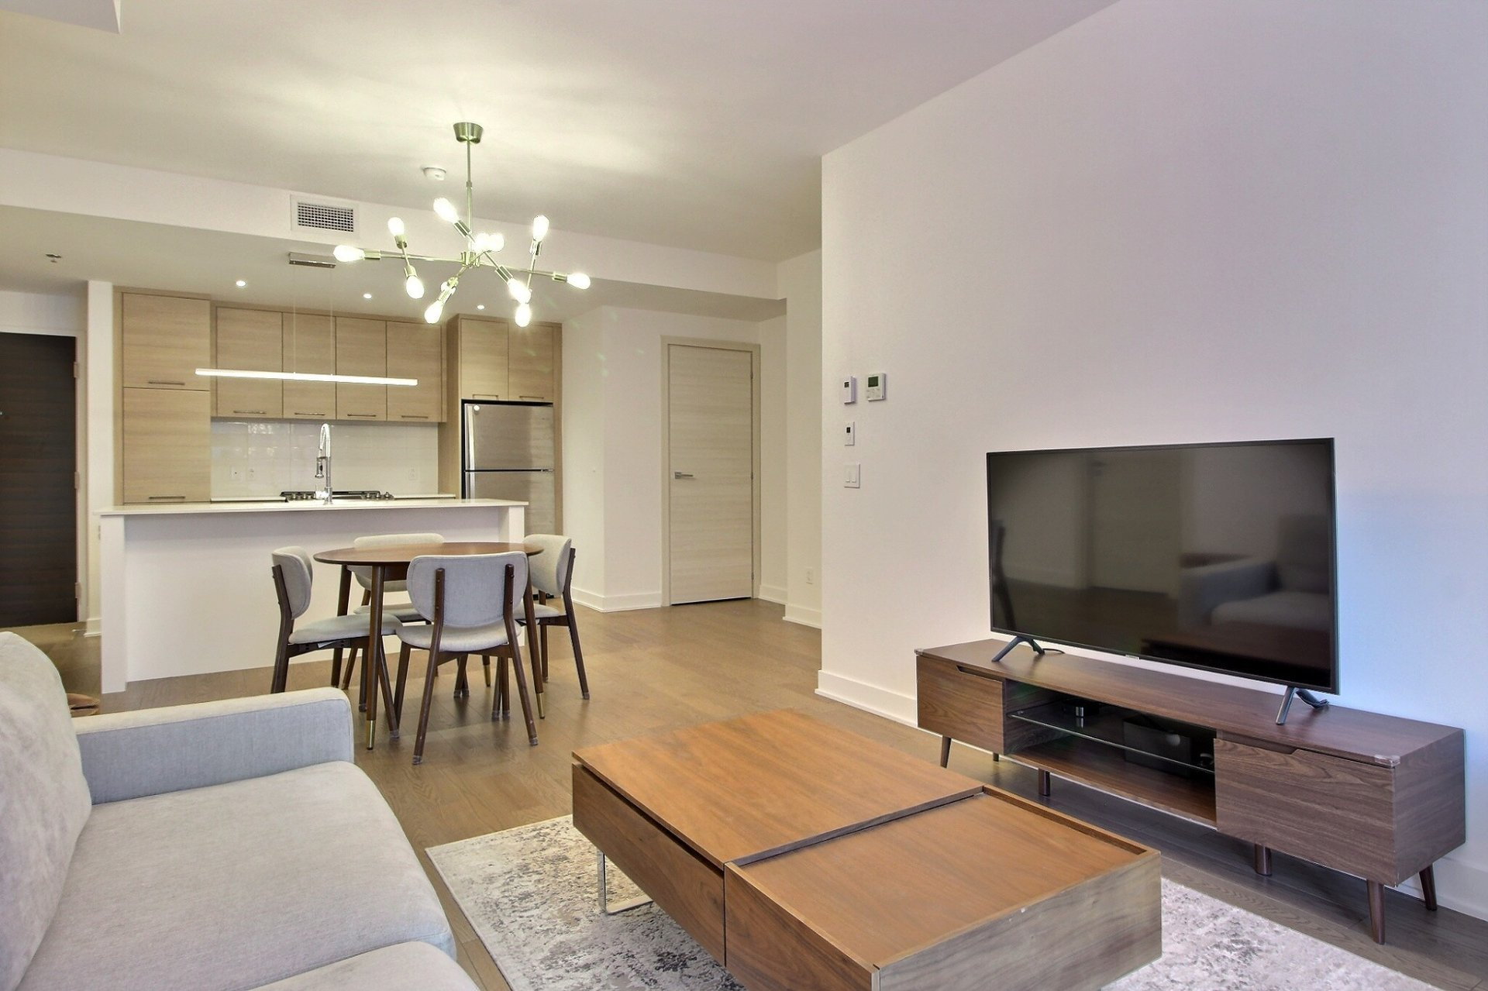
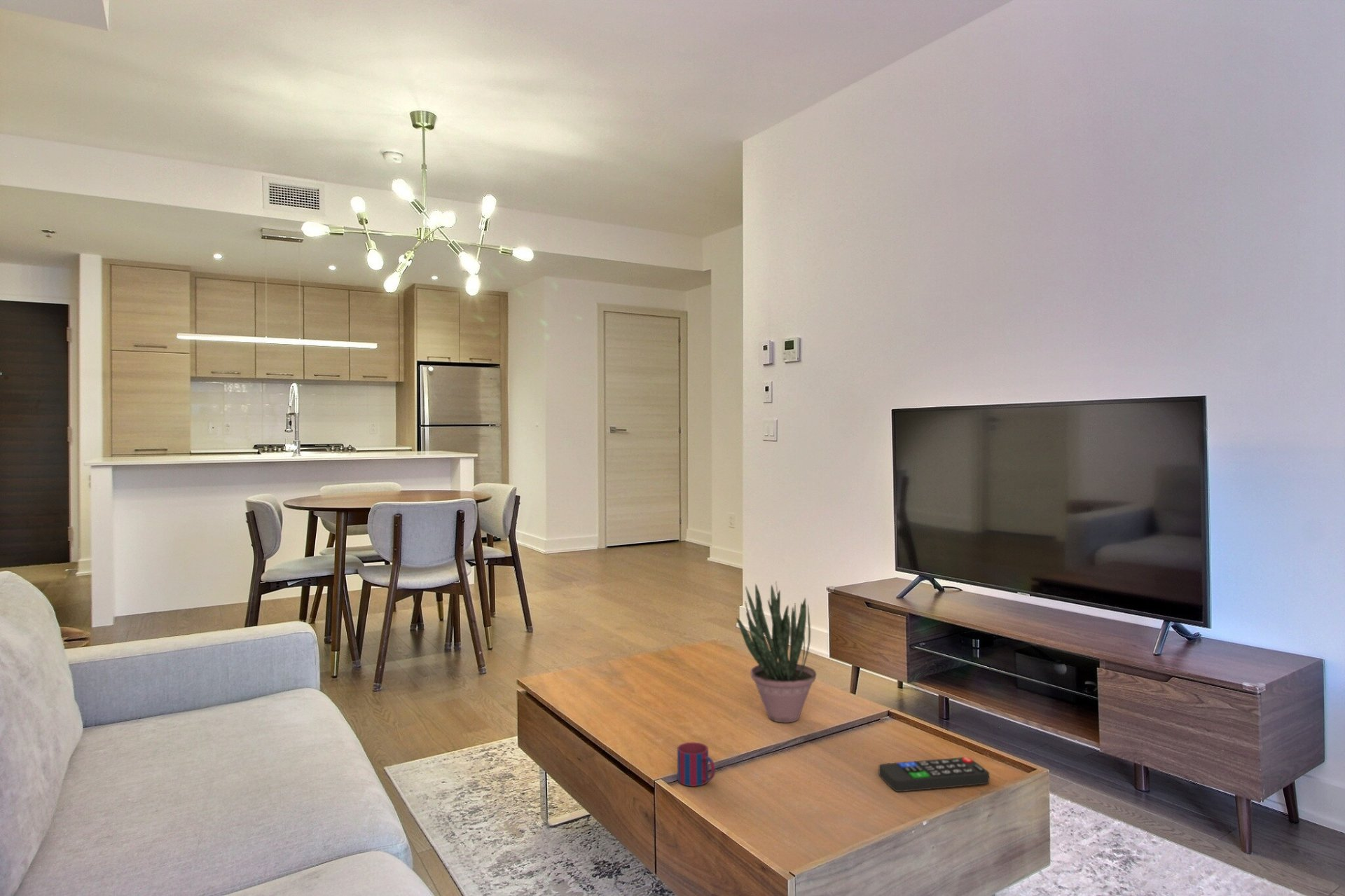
+ mug (697, 766)
+ remote control (933, 773)
+ potted plant (775, 650)
